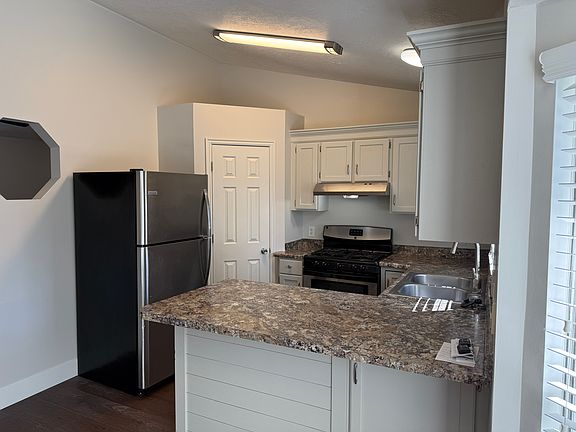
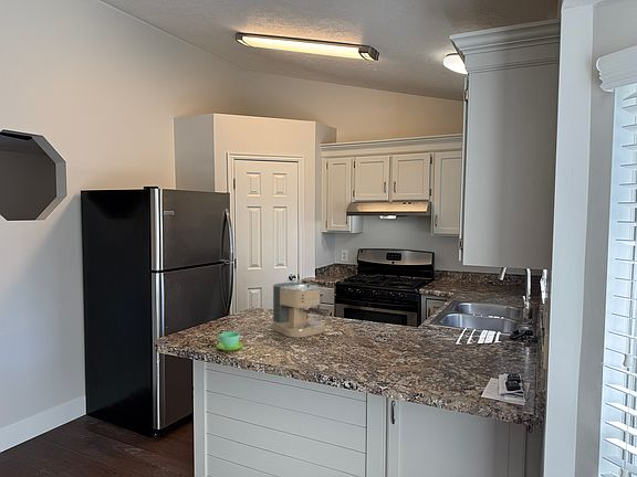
+ cup (229, 340)
+ coffee maker (301, 307)
